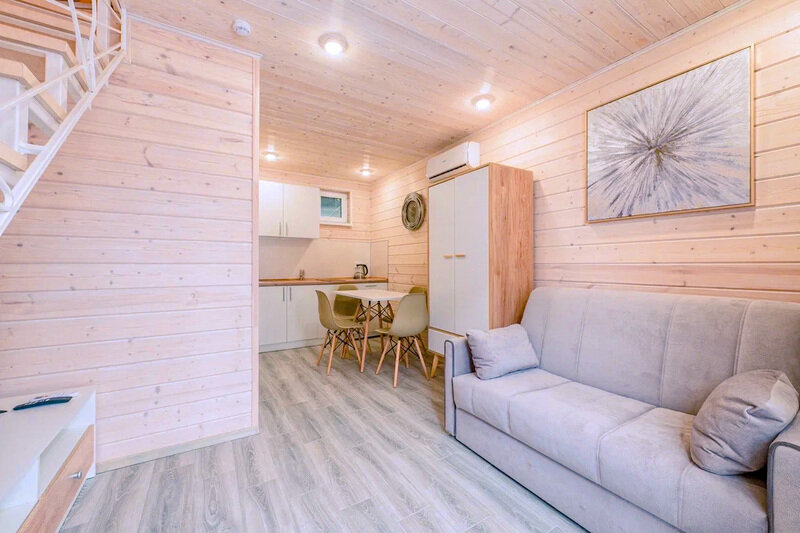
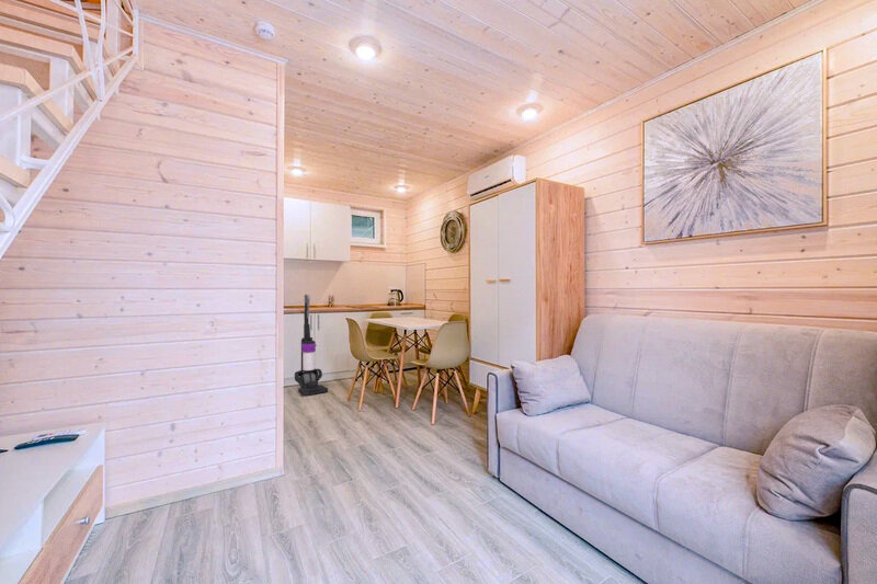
+ vacuum cleaner (309, 342)
